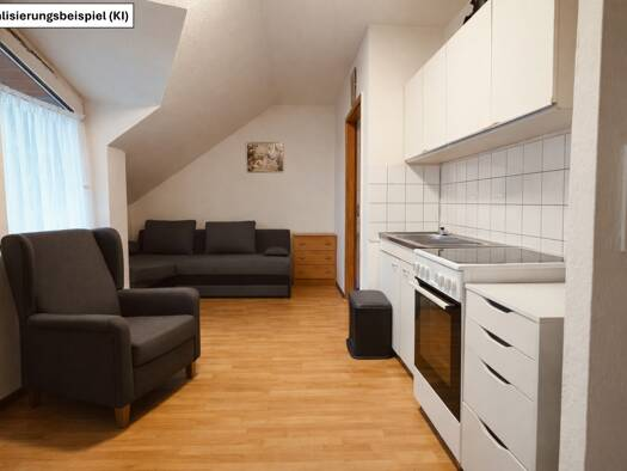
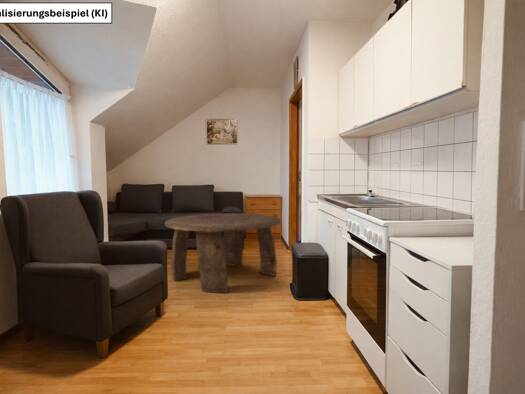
+ coffee table (224, 247)
